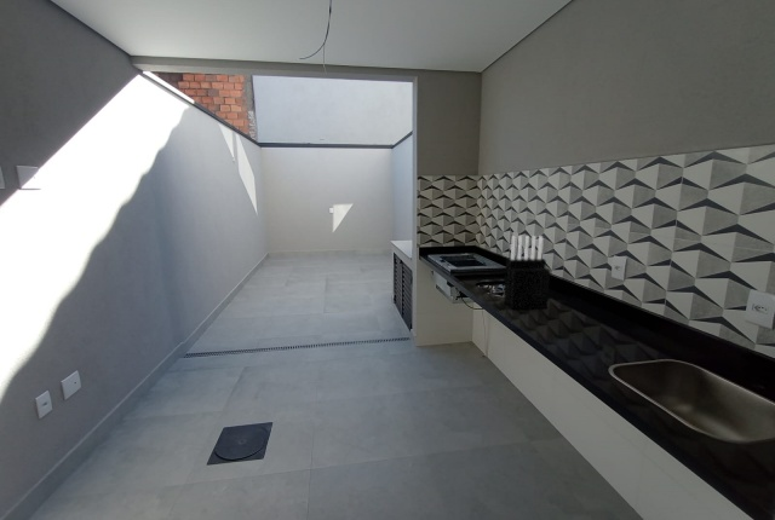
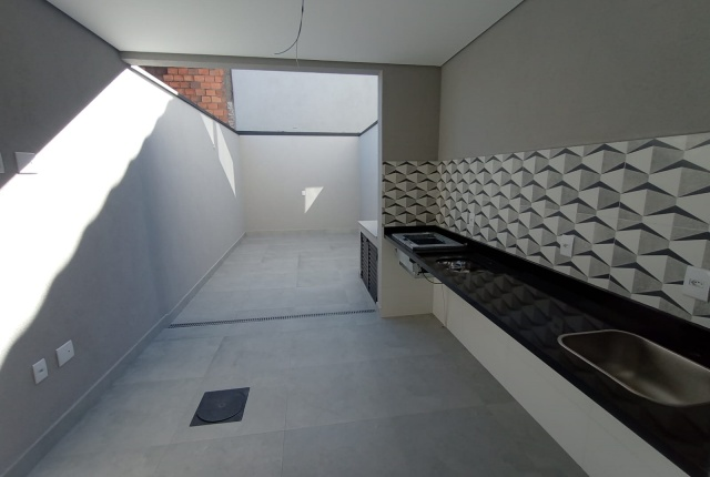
- knife block (528, 271)
